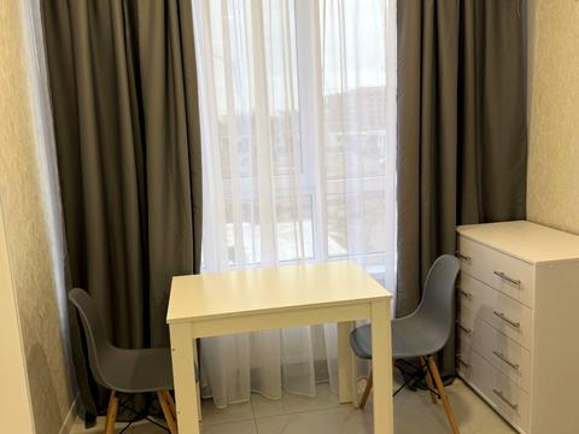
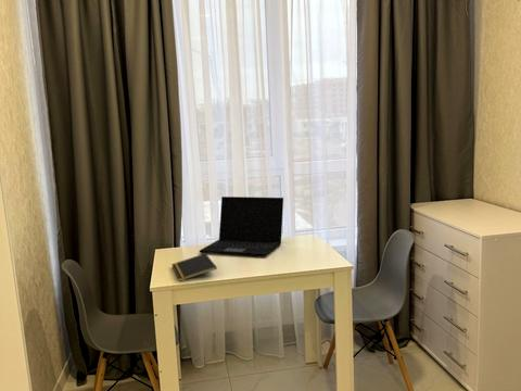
+ notepad (193, 266)
+ laptop (242, 224)
